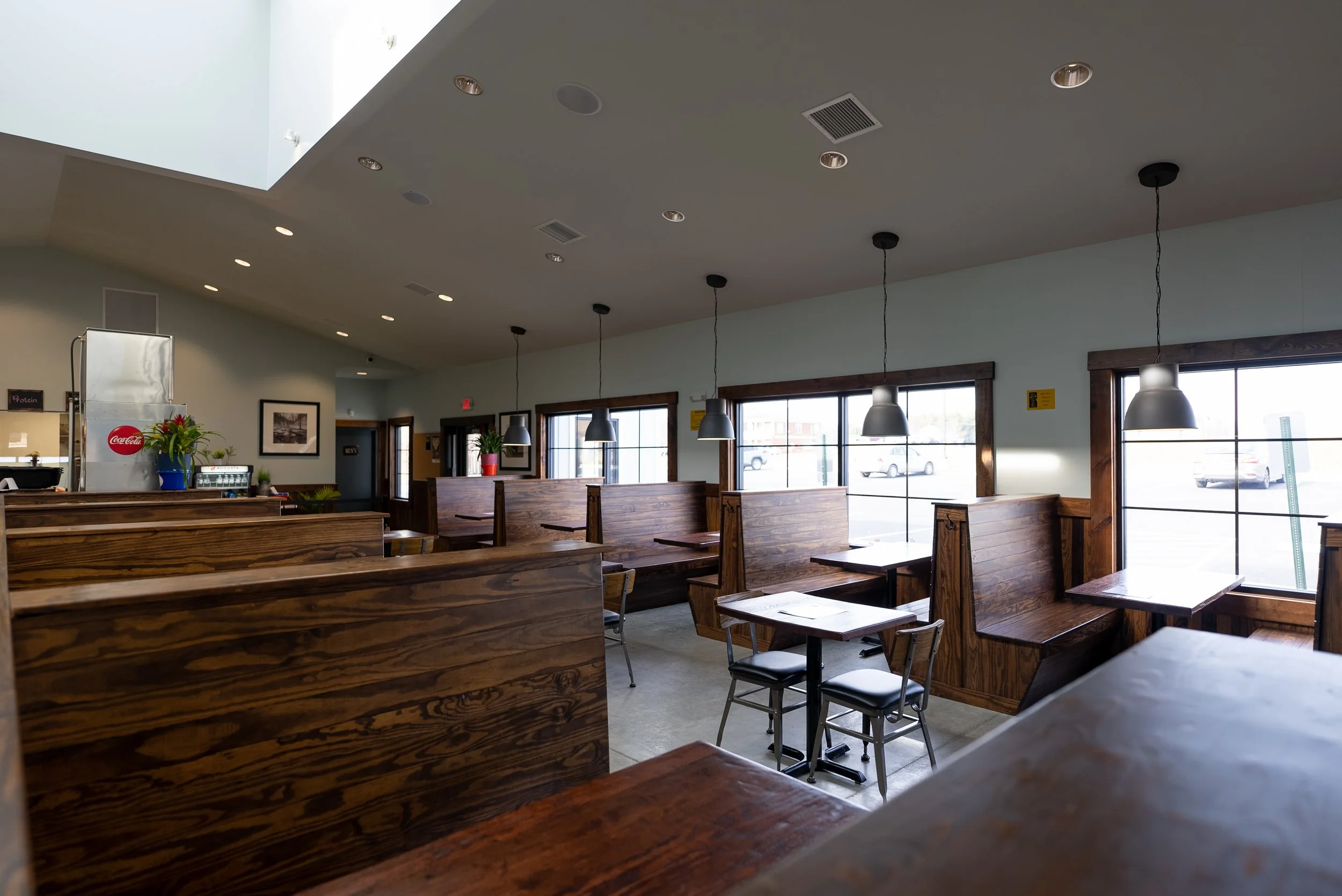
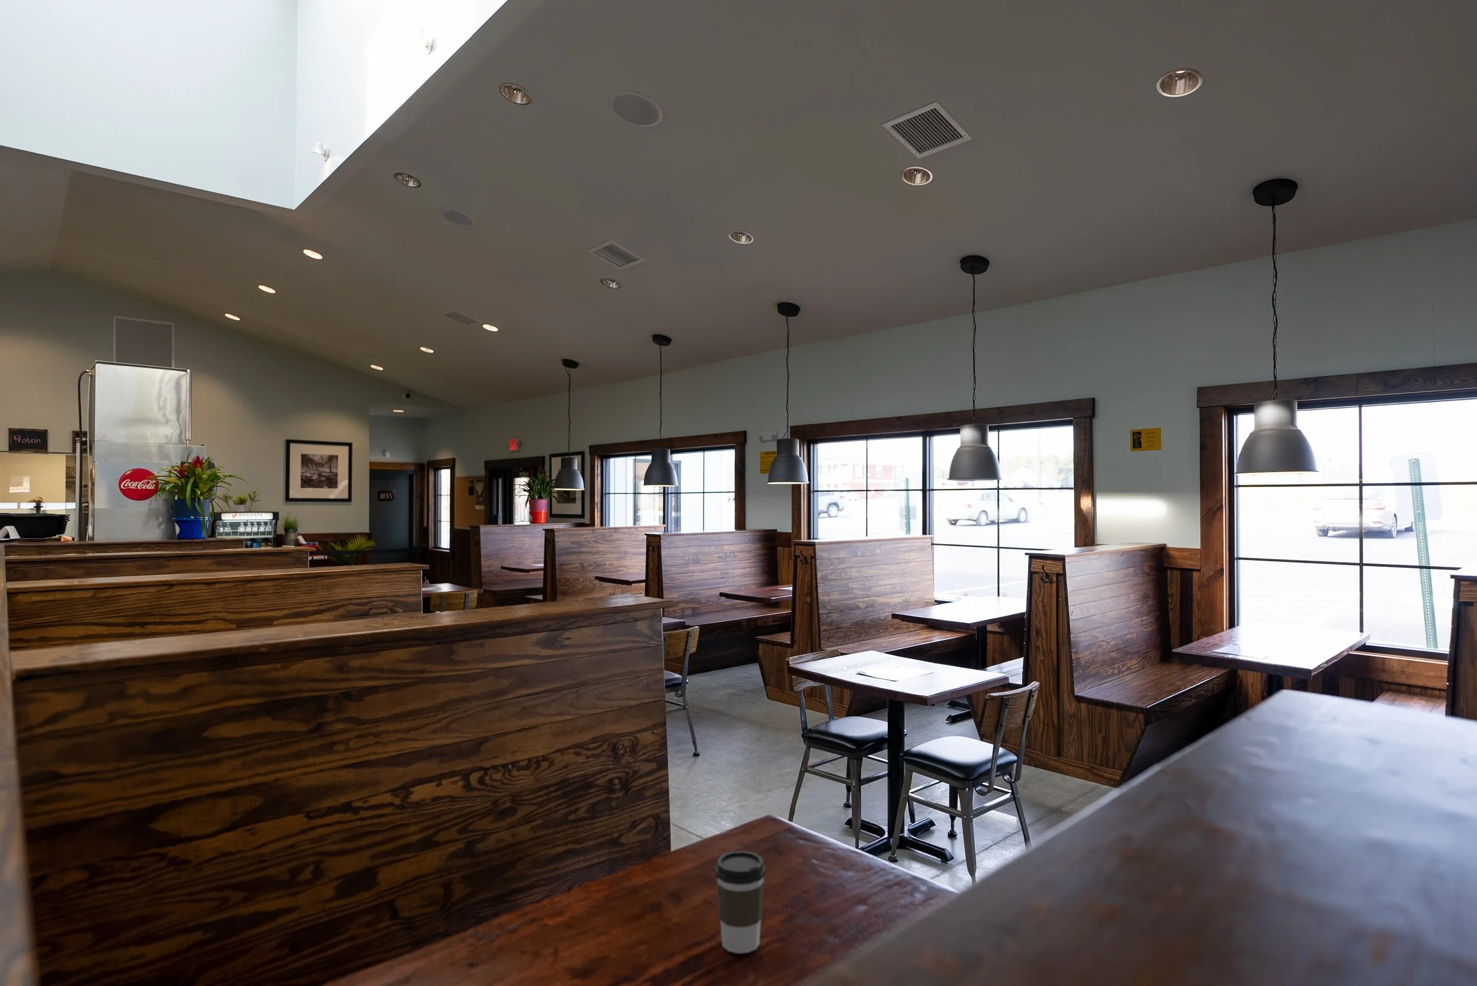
+ coffee cup (741, 901)
